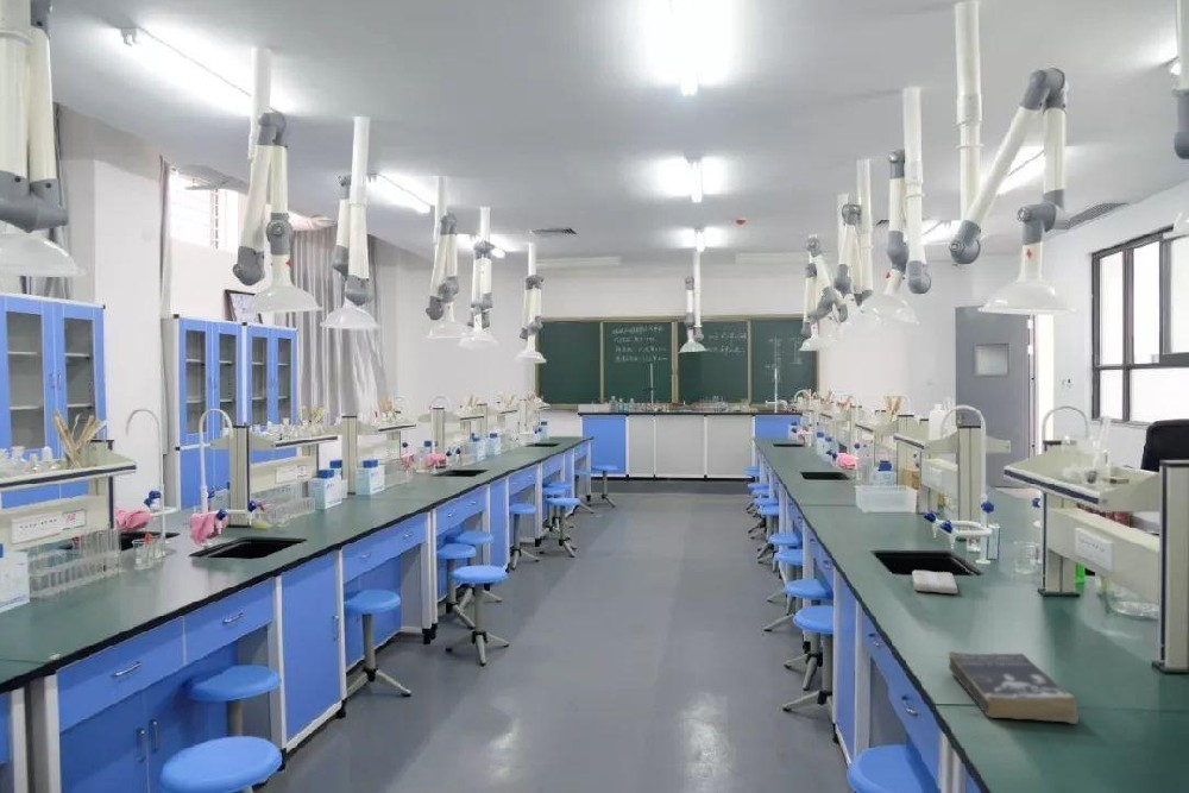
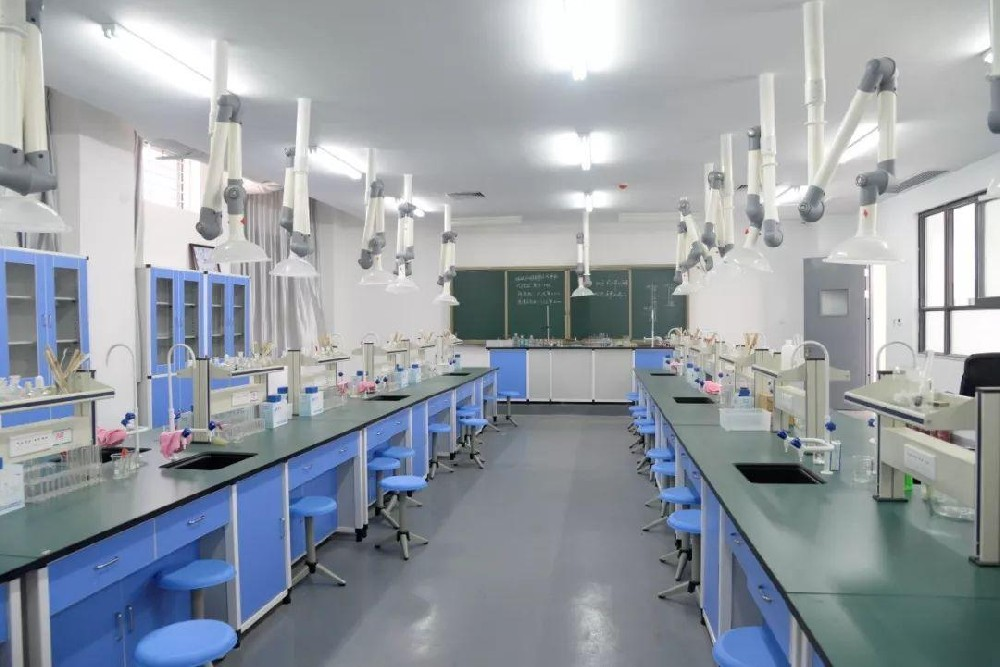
- washcloth (933, 580)
- book (1008, 684)
